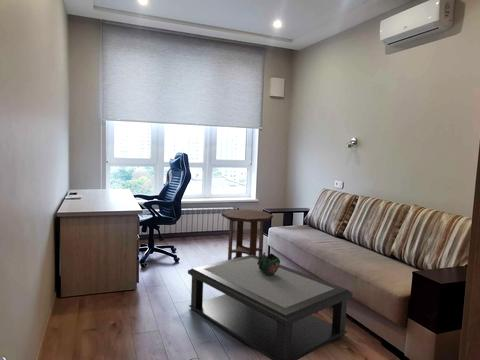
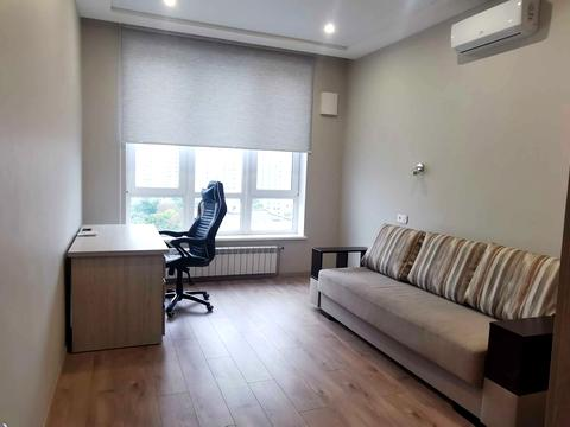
- side table (242, 239)
- coffee table (264, 299)
- decorative bowl (267, 262)
